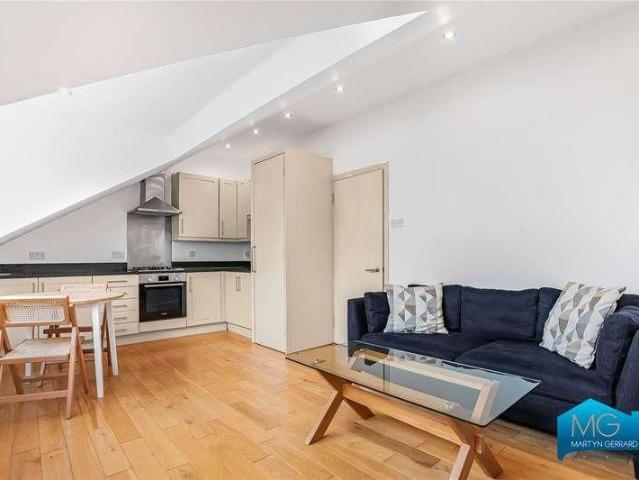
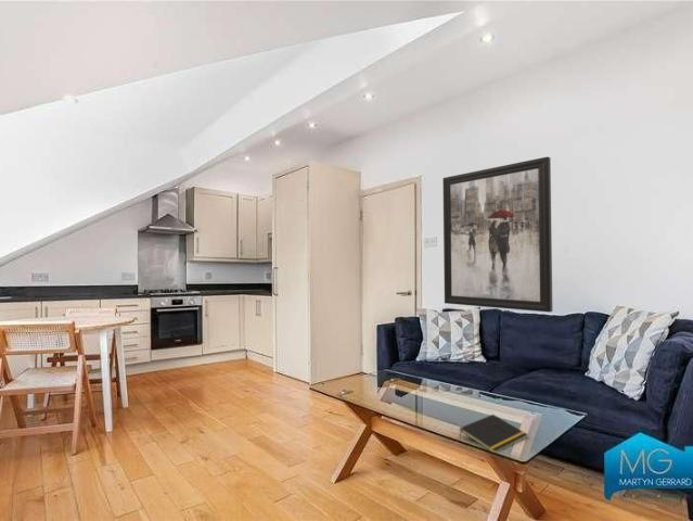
+ wall art (491, 238)
+ notepad (493, 432)
